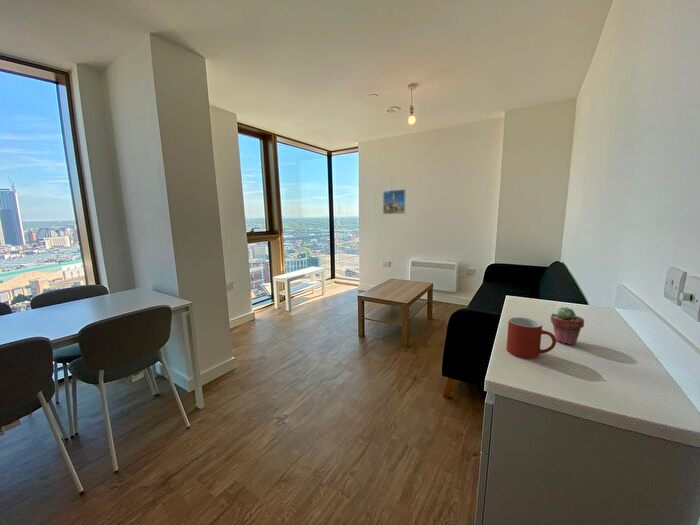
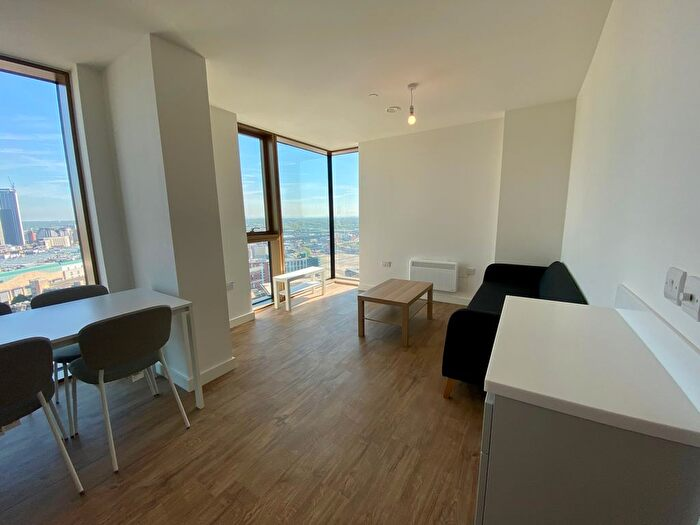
- potted succulent (566, 324)
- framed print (394, 202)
- mug (530, 338)
